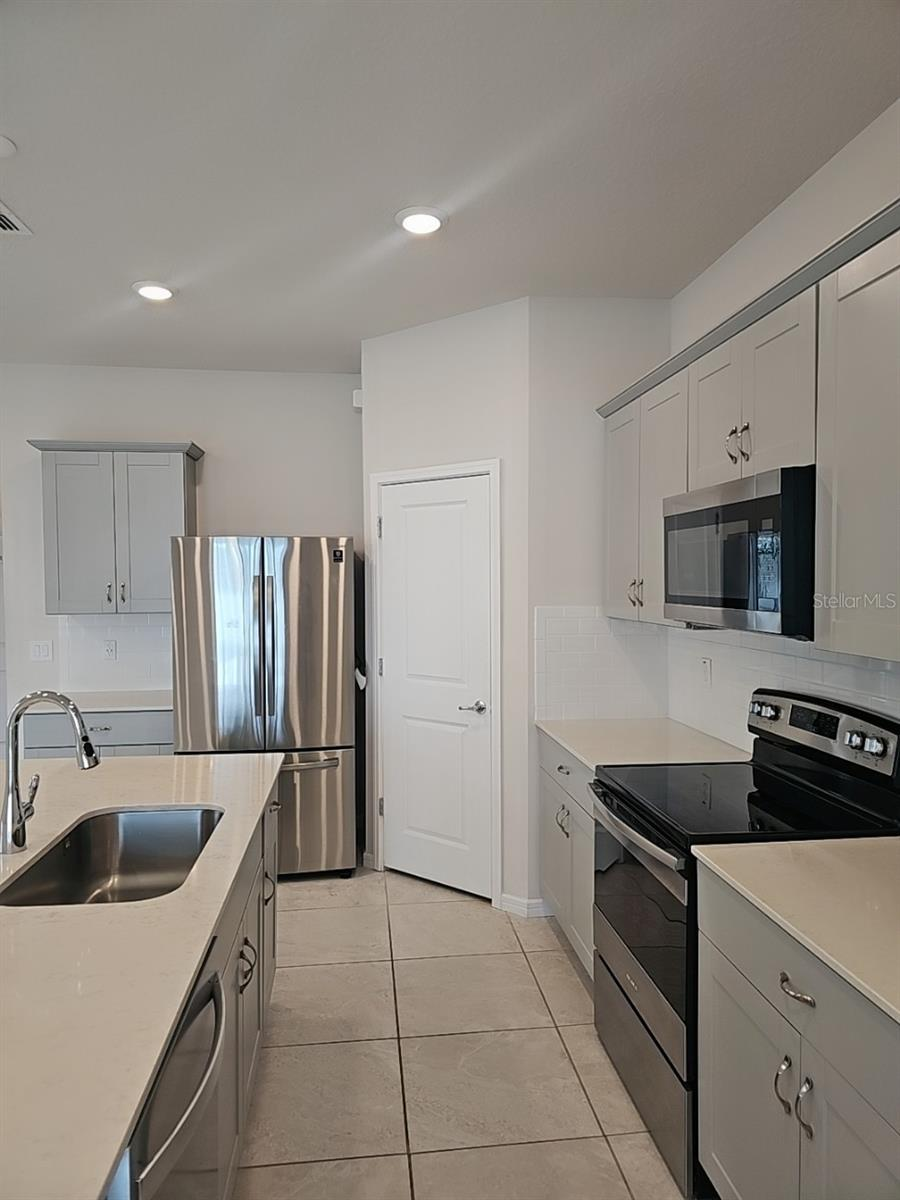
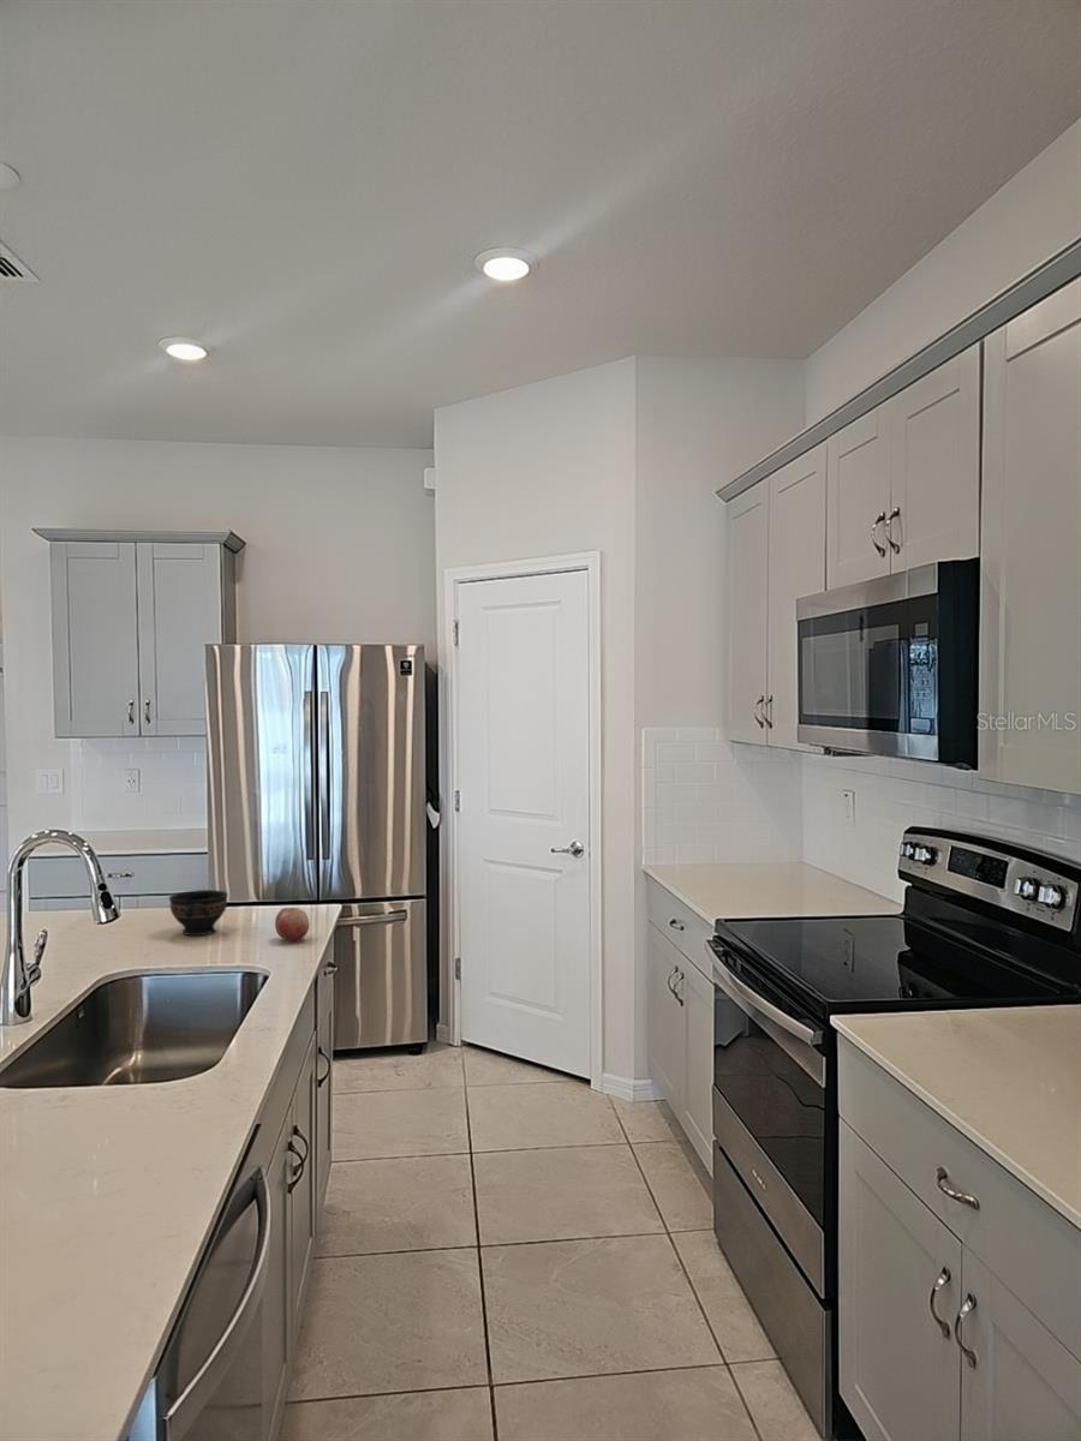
+ fruit (292, 923)
+ bowl (199, 913)
